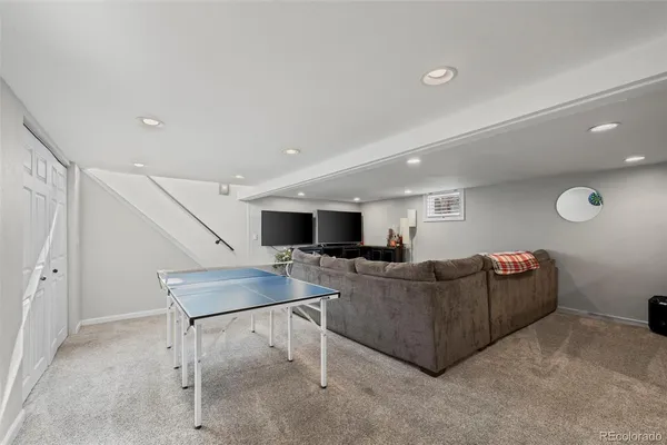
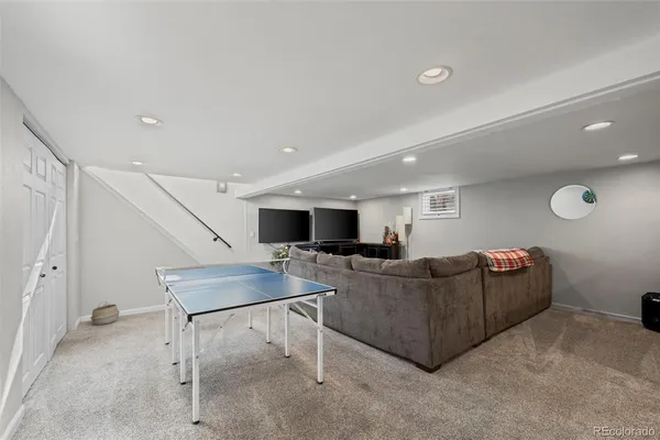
+ woven basket (105, 311)
